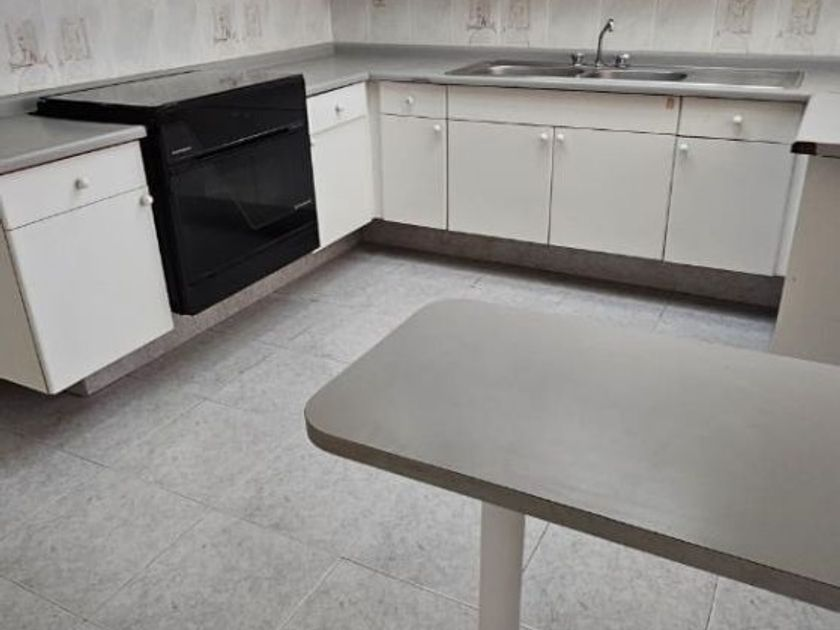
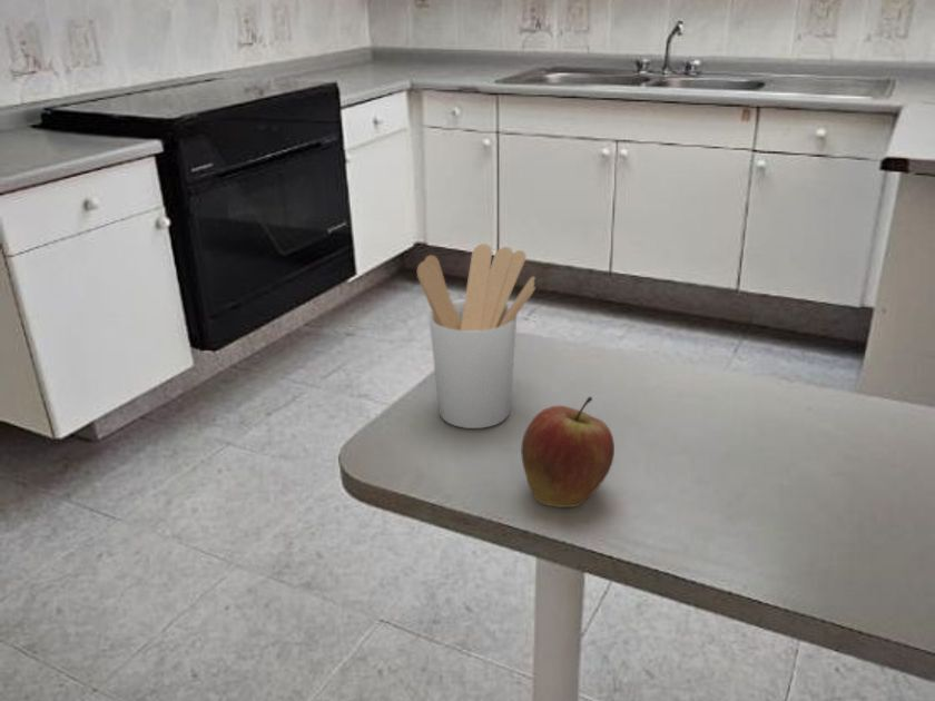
+ utensil holder (481, 330)
+ apple (567, 450)
